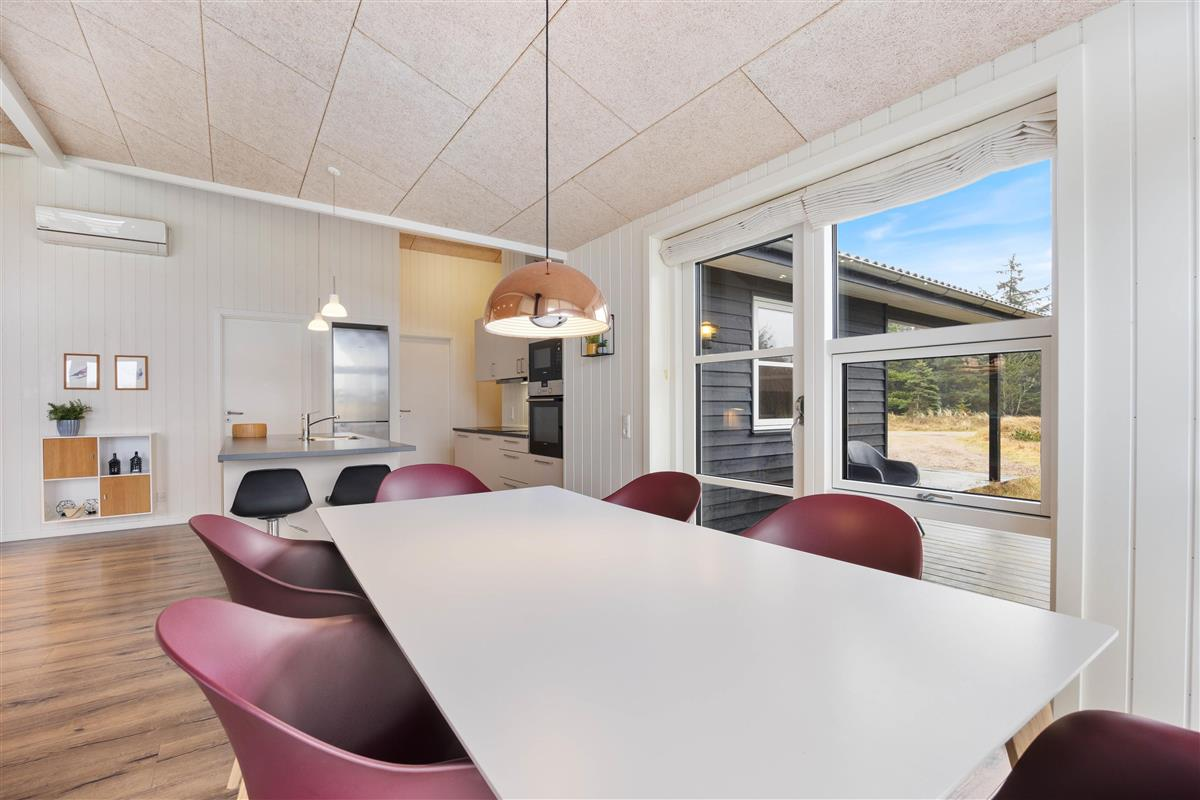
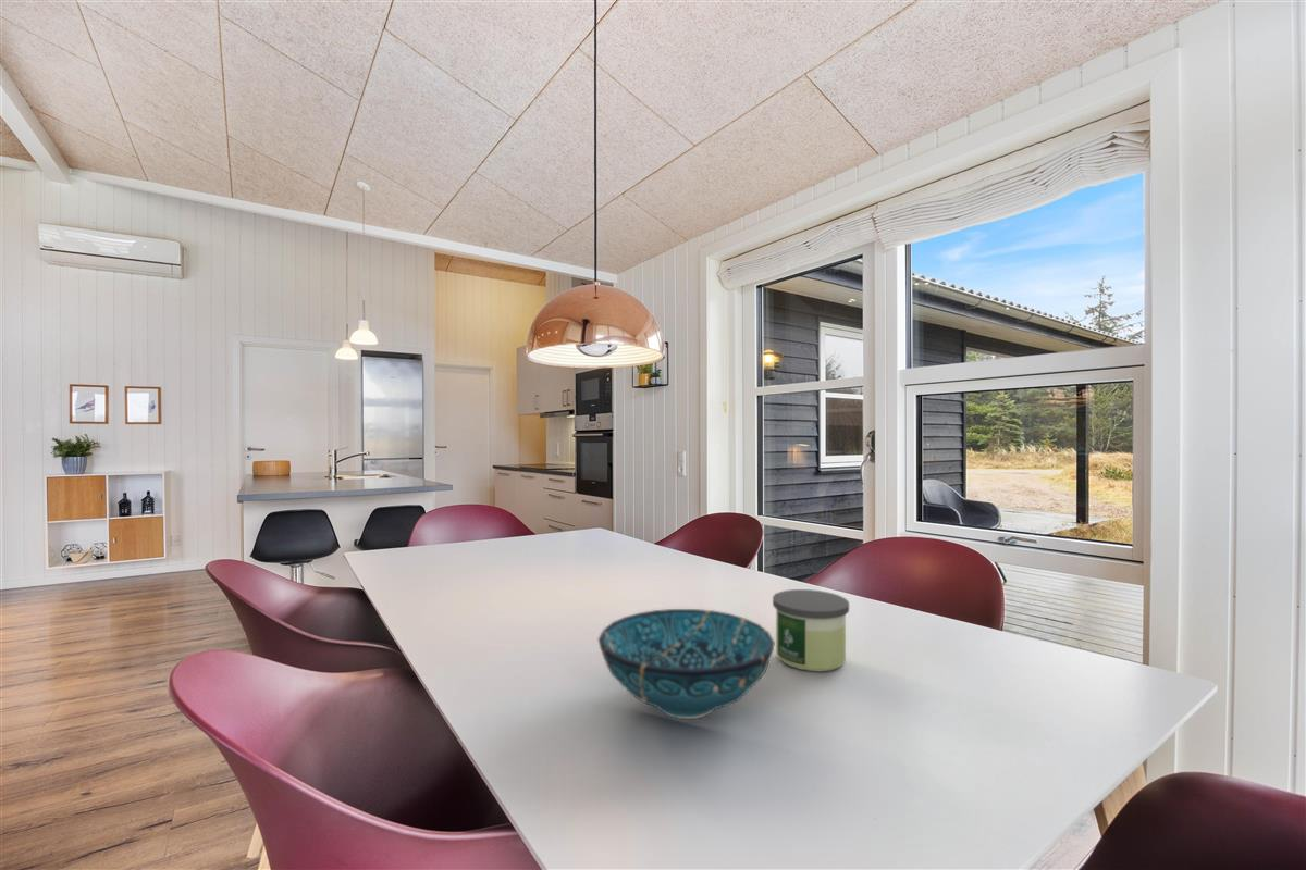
+ candle (810, 630)
+ decorative bowl (686, 669)
